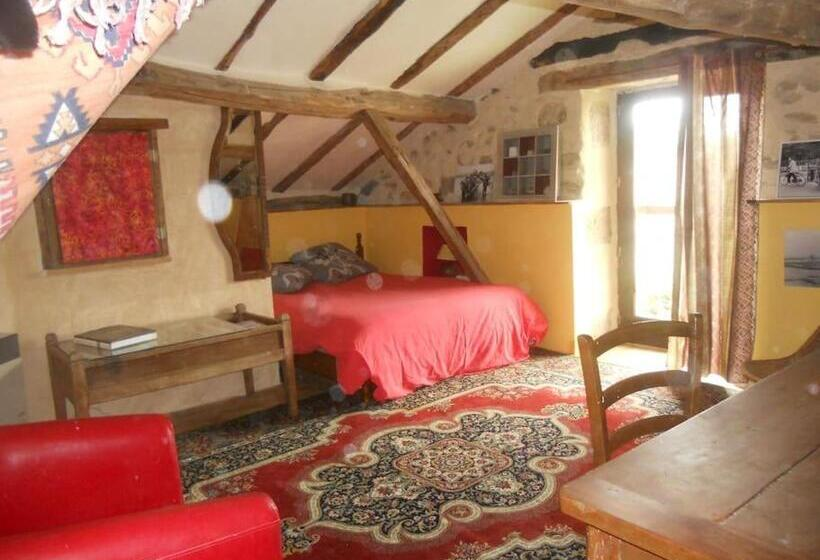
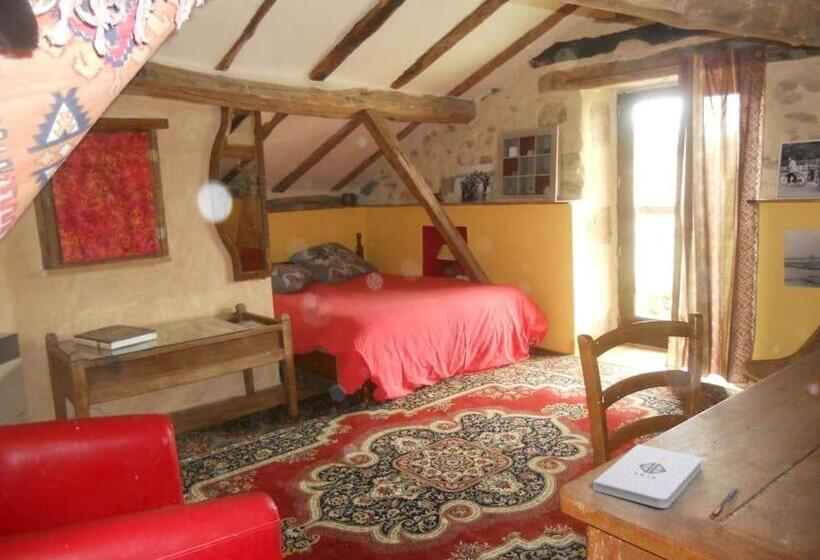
+ notepad (650, 473)
+ pen (726, 500)
